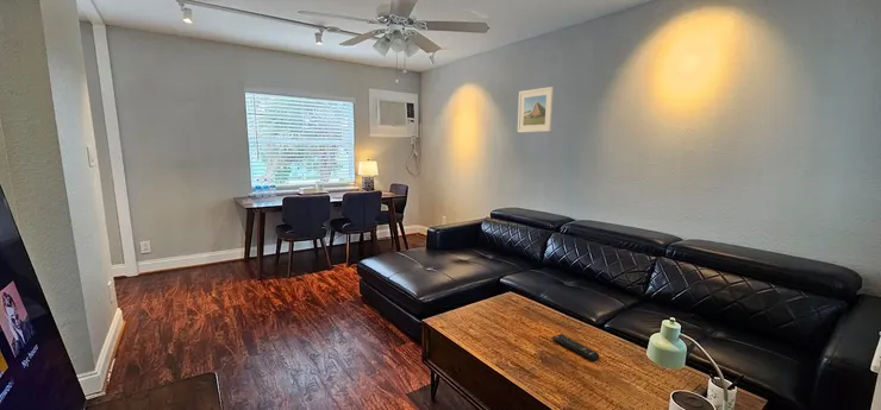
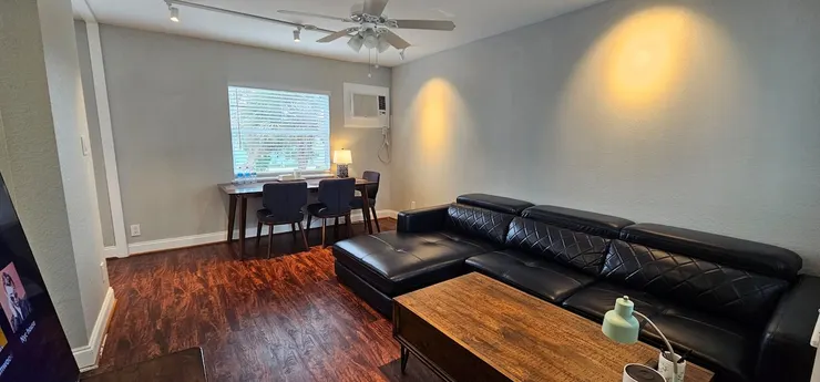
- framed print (535, 111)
- remote control (574, 346)
